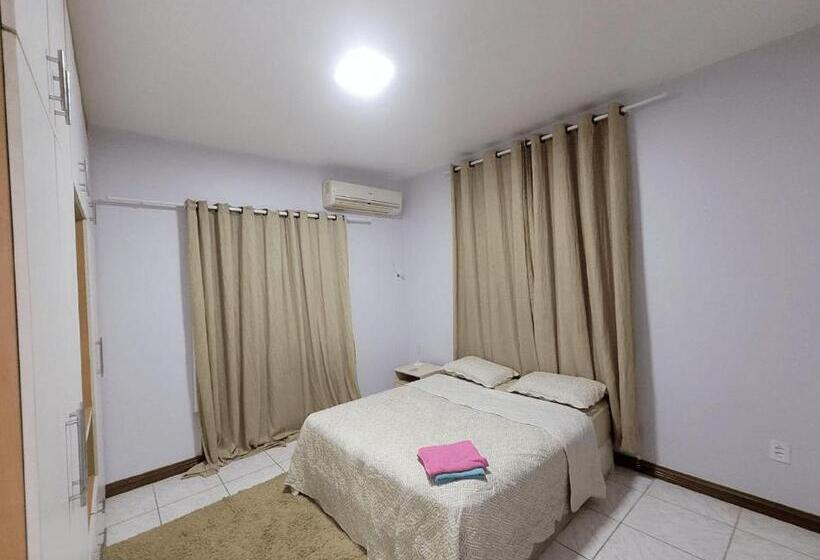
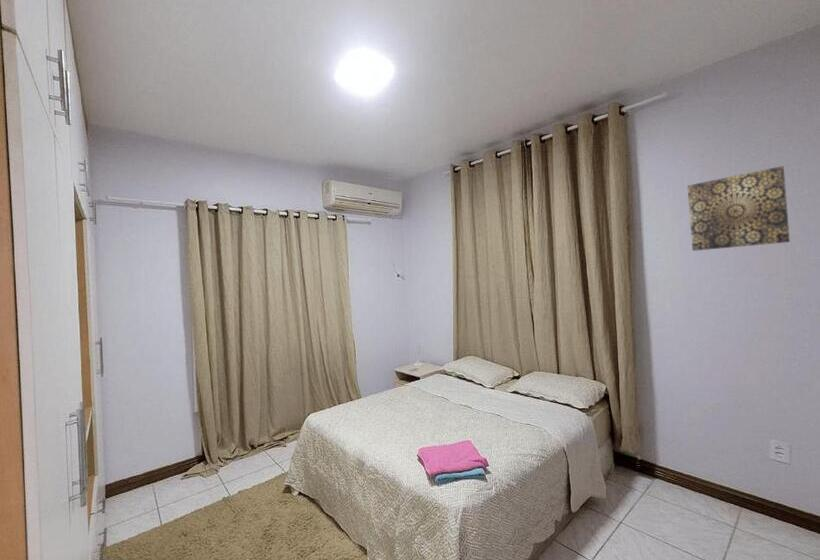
+ wall art (734, 211)
